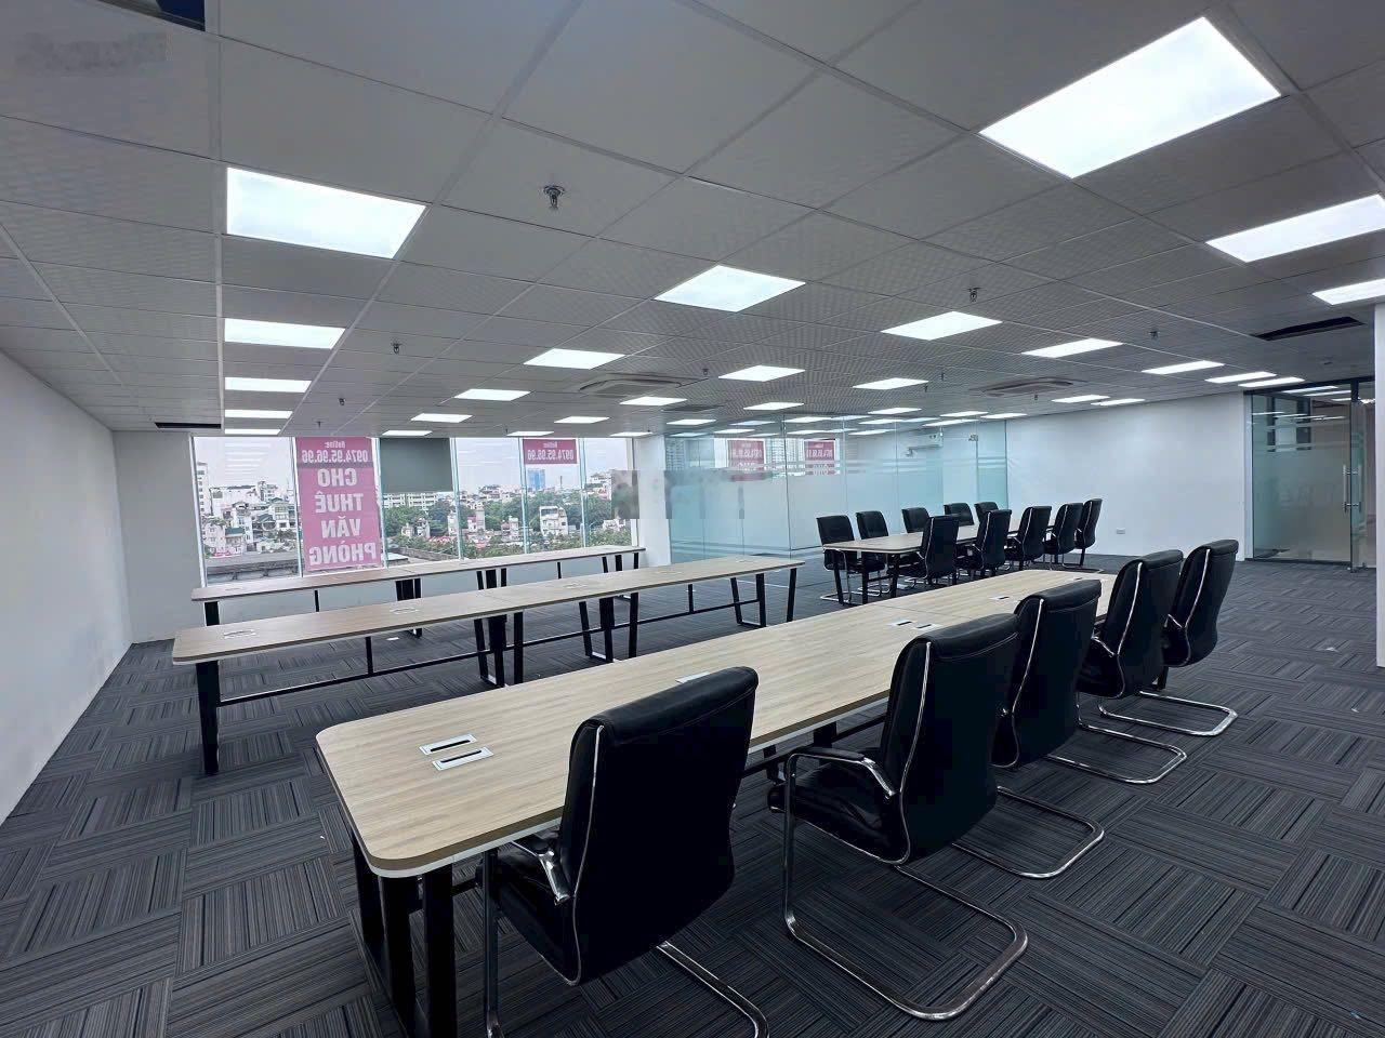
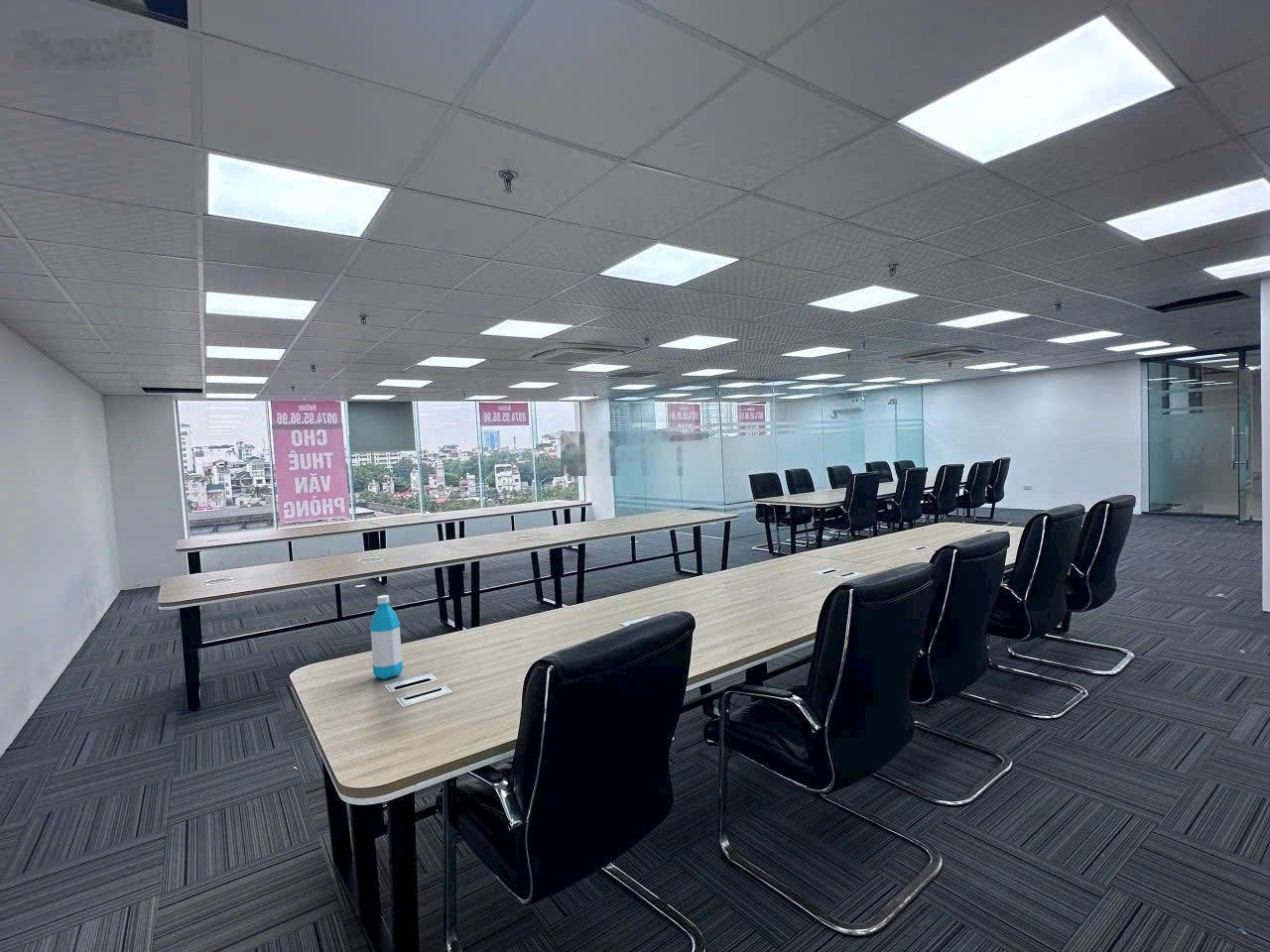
+ water bottle (385, 636)
